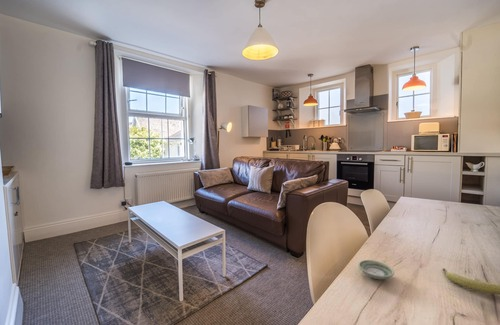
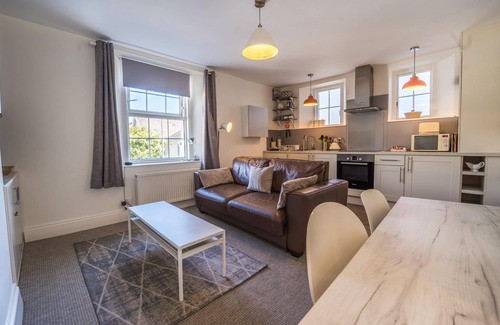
- fruit (470, 280)
- saucer (375, 271)
